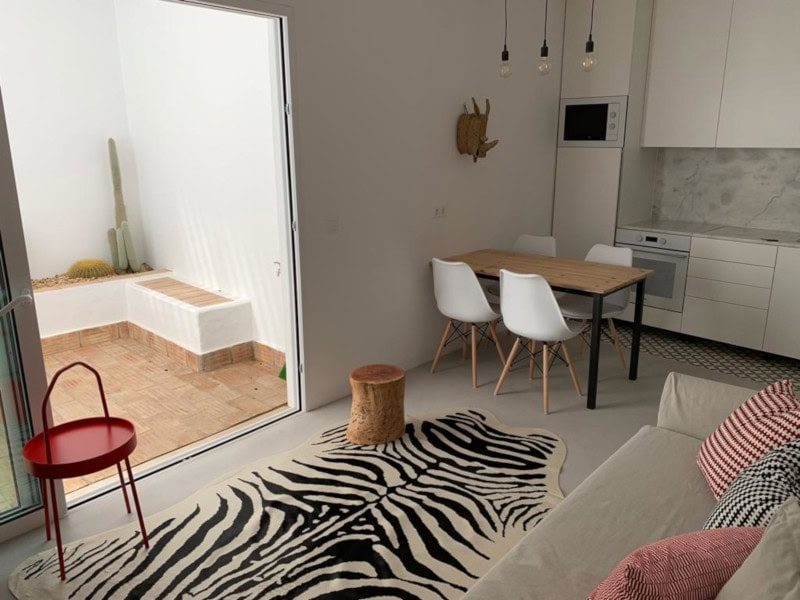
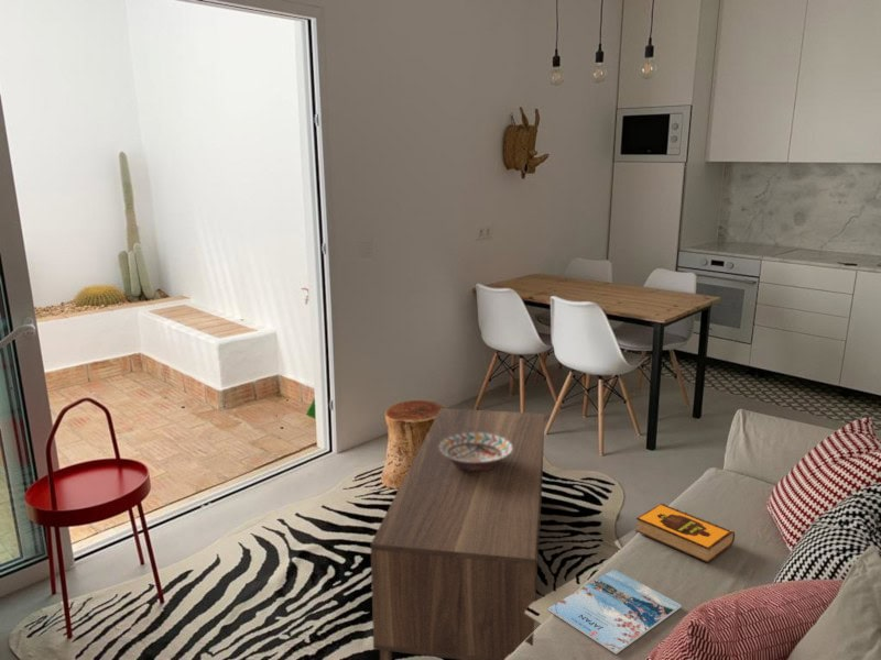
+ coffee table (475, 516)
+ decorative bowl (475, 454)
+ magazine (614, 607)
+ hardback book (684, 530)
